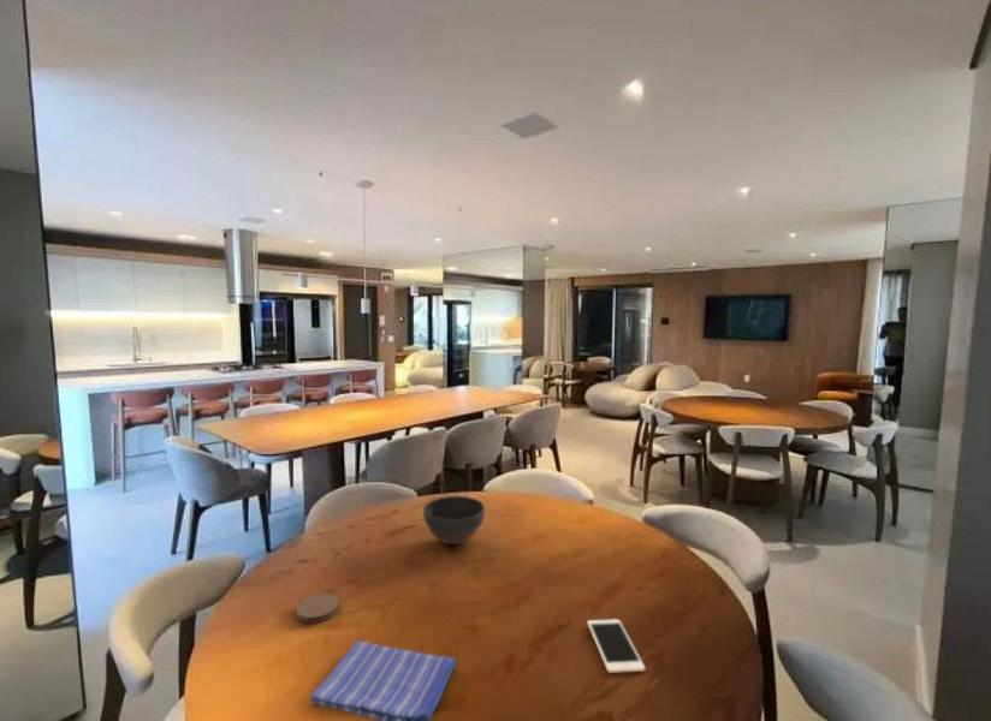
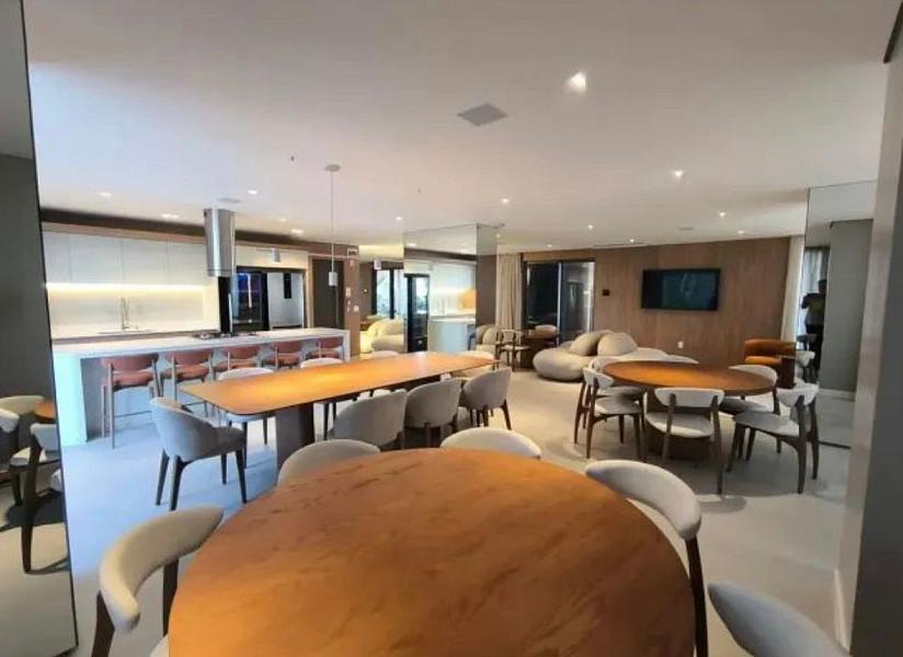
- coaster (318, 607)
- cell phone (613, 643)
- dish towel (387, 678)
- bowl (453, 524)
